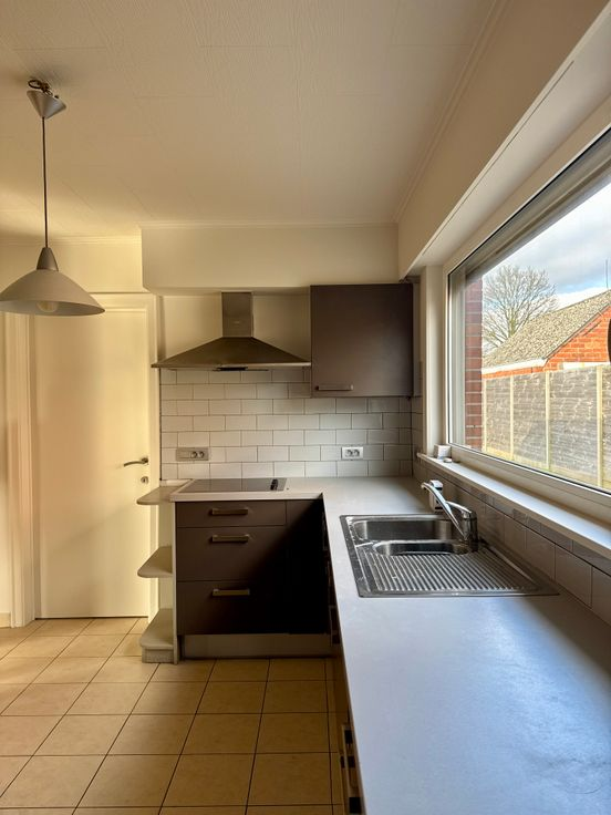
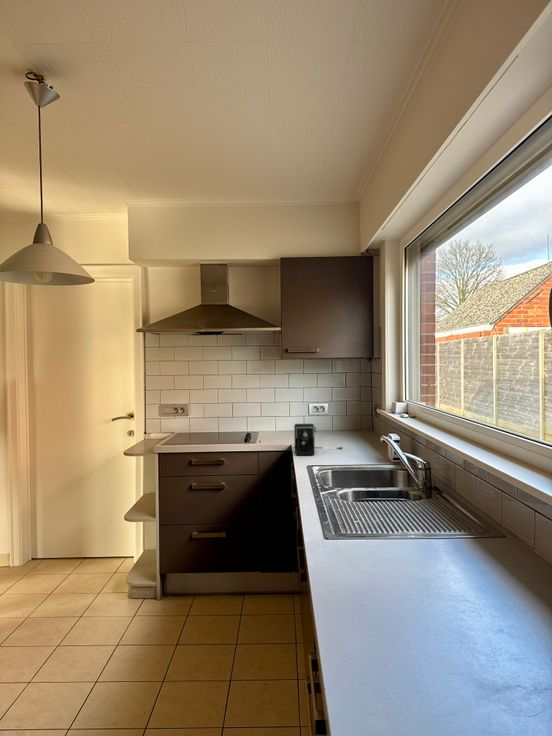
+ coffee maker (314, 438)
